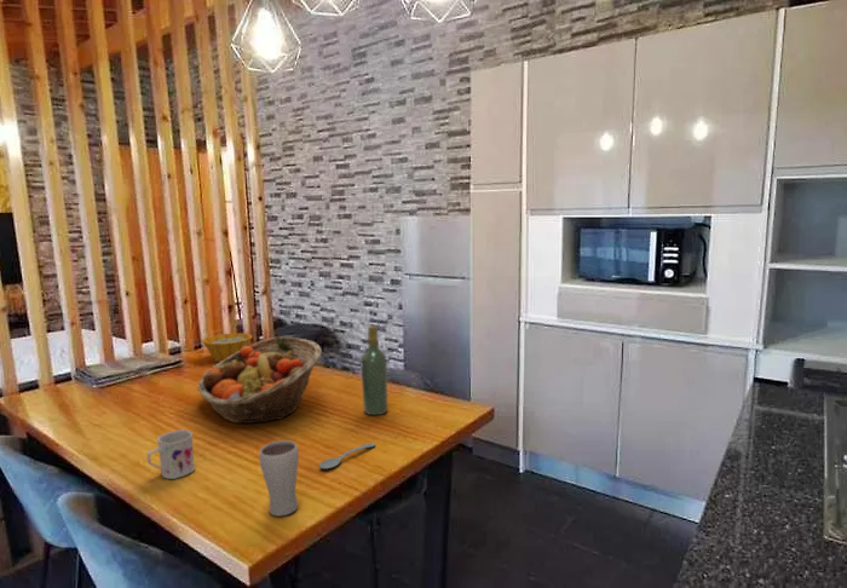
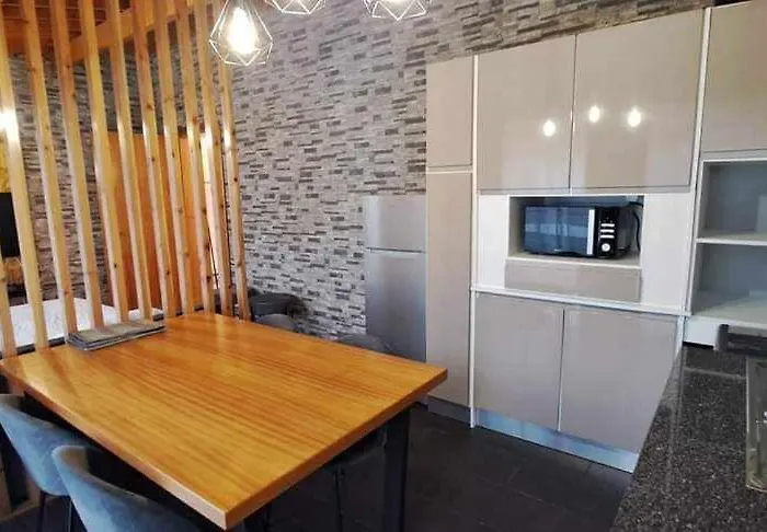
- spoon (347, 454)
- wine bottle (374, 369)
- drinking glass (280, 478)
- fruit basket (260, 376)
- bowl (227, 348)
- mug (171, 456)
